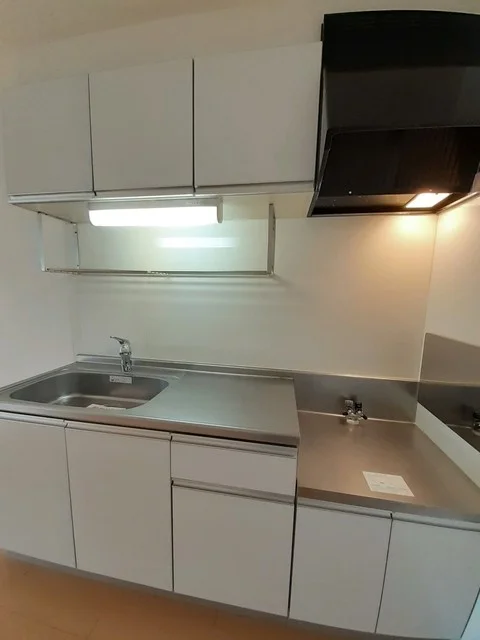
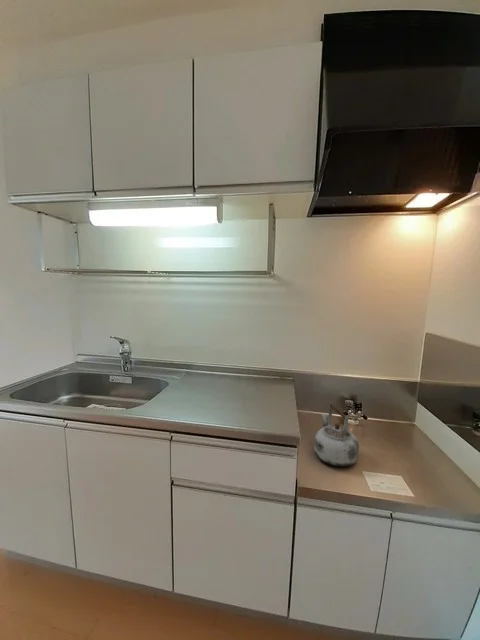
+ kettle (334, 430)
